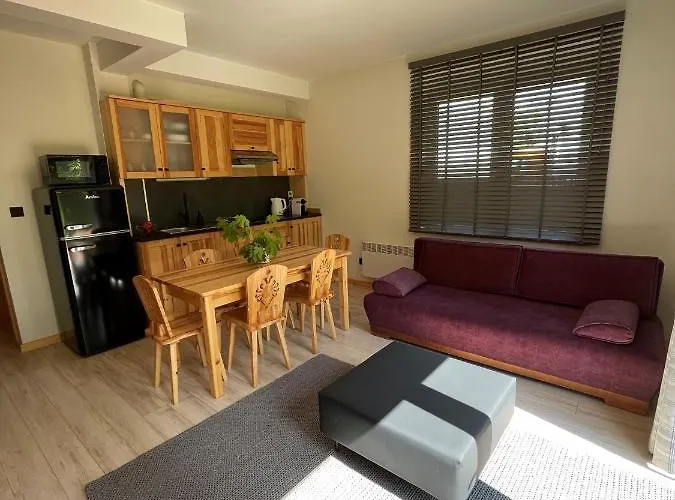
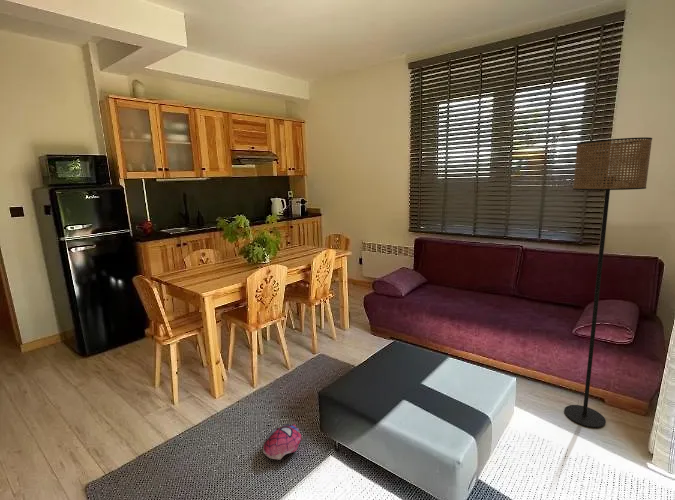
+ plush toy (282, 437)
+ floor lamp (597, 288)
